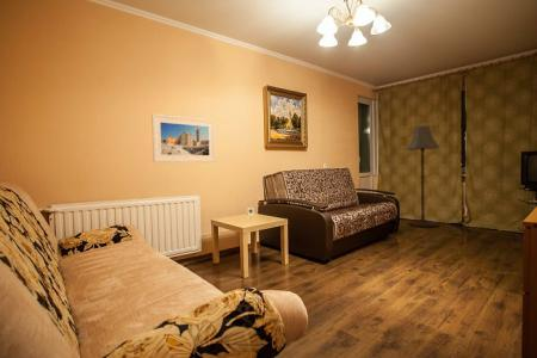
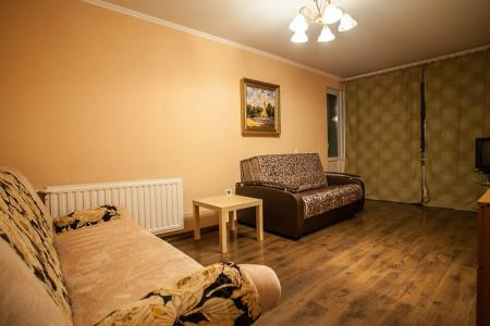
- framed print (185, 140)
- floor lamp (422, 175)
